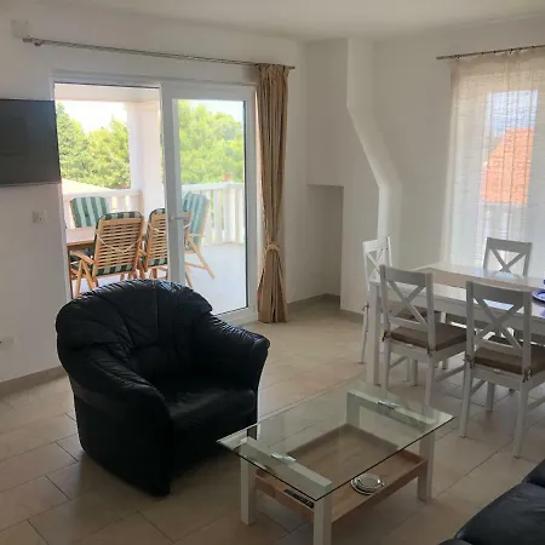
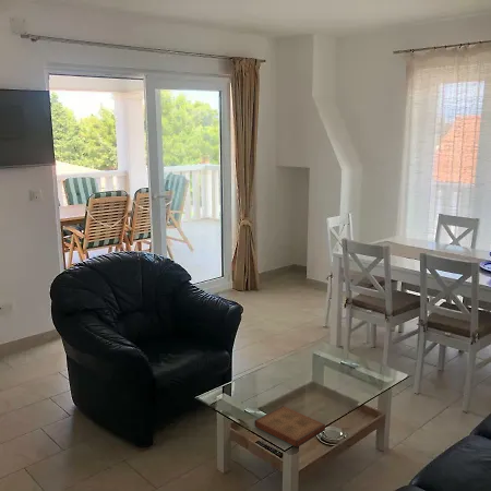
+ book (289, 424)
